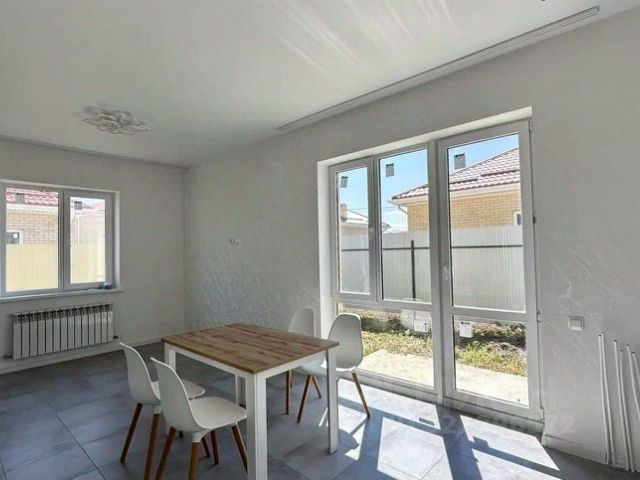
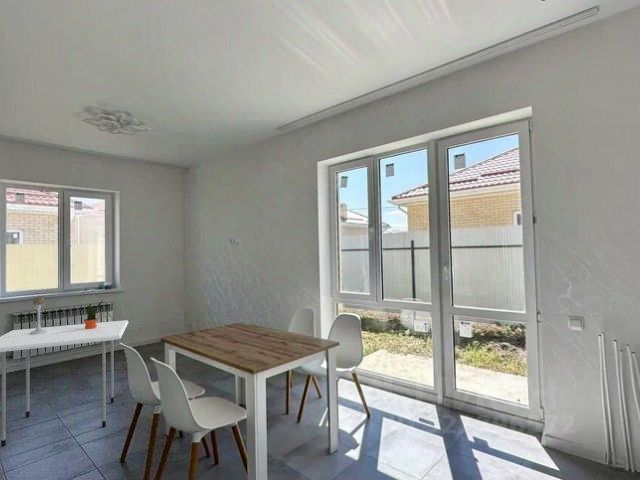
+ dining table (60, 345)
+ candle holder (38, 314)
+ potted plant (93, 313)
